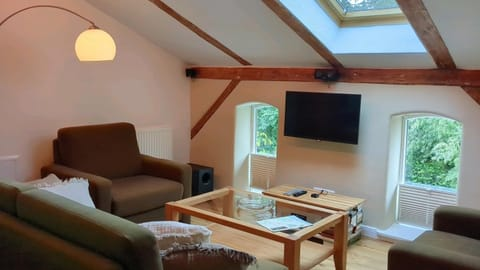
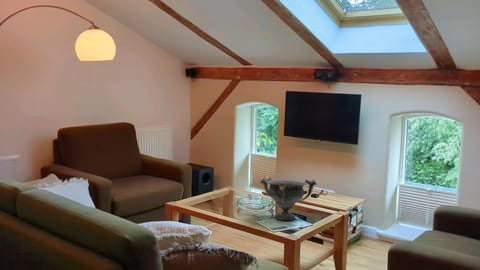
+ decorative bowl (282, 198)
